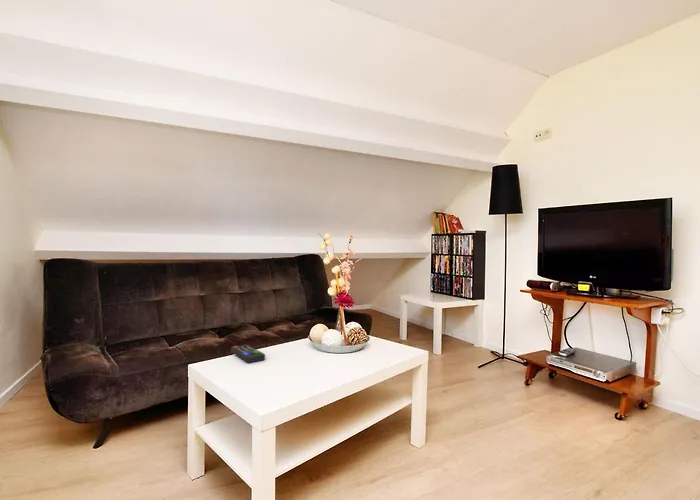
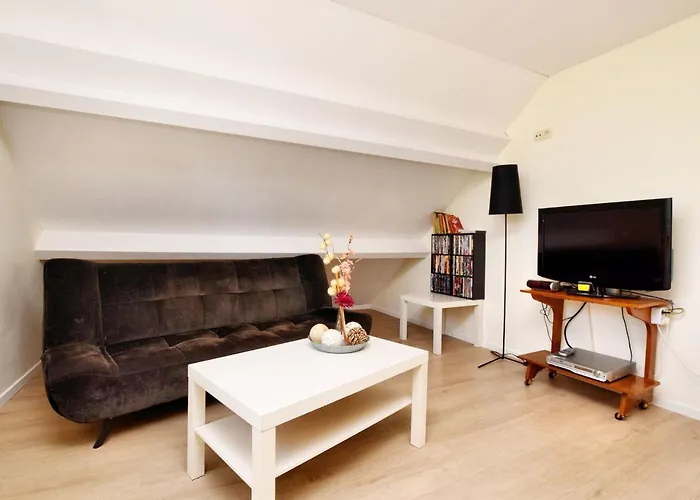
- remote control (247, 352)
